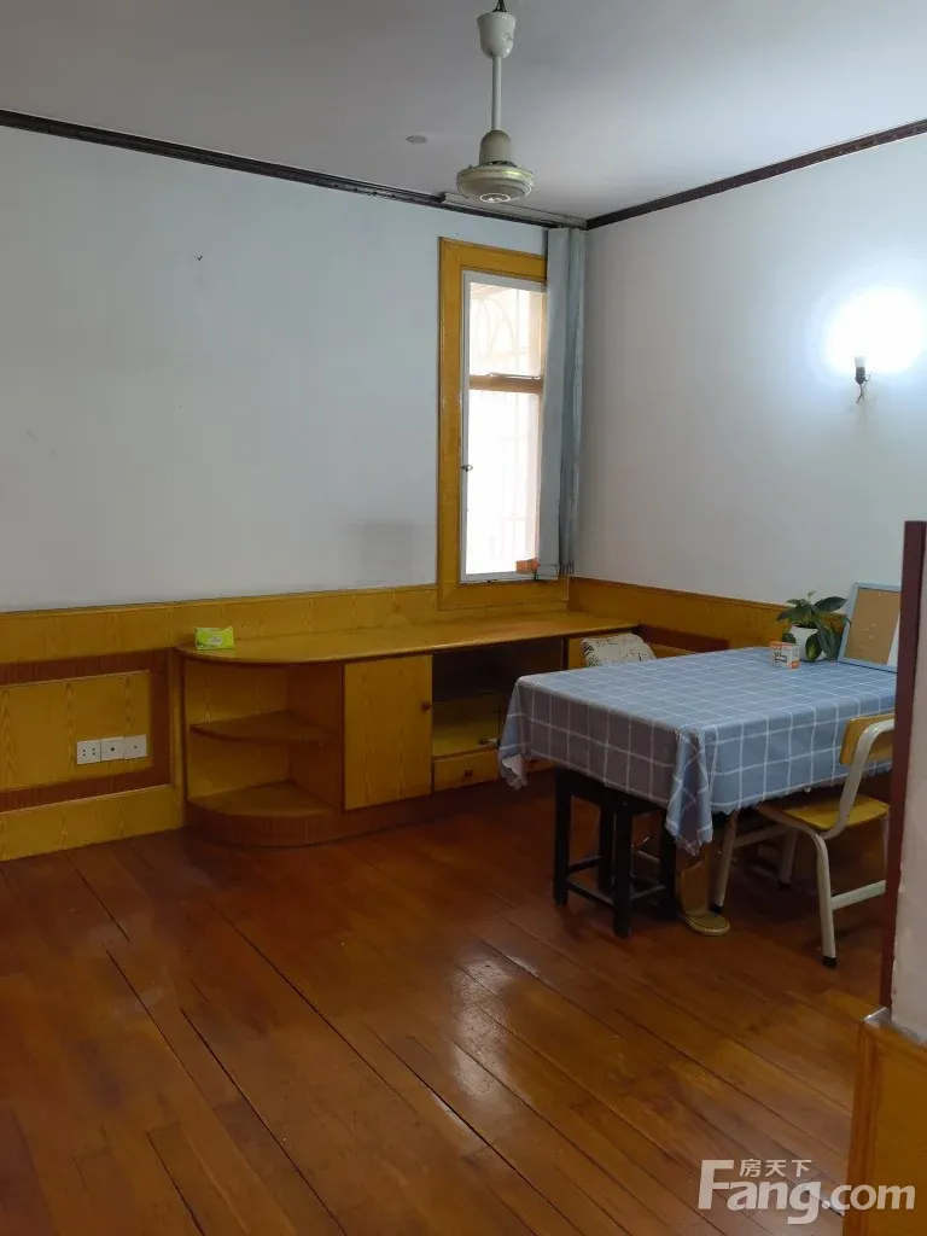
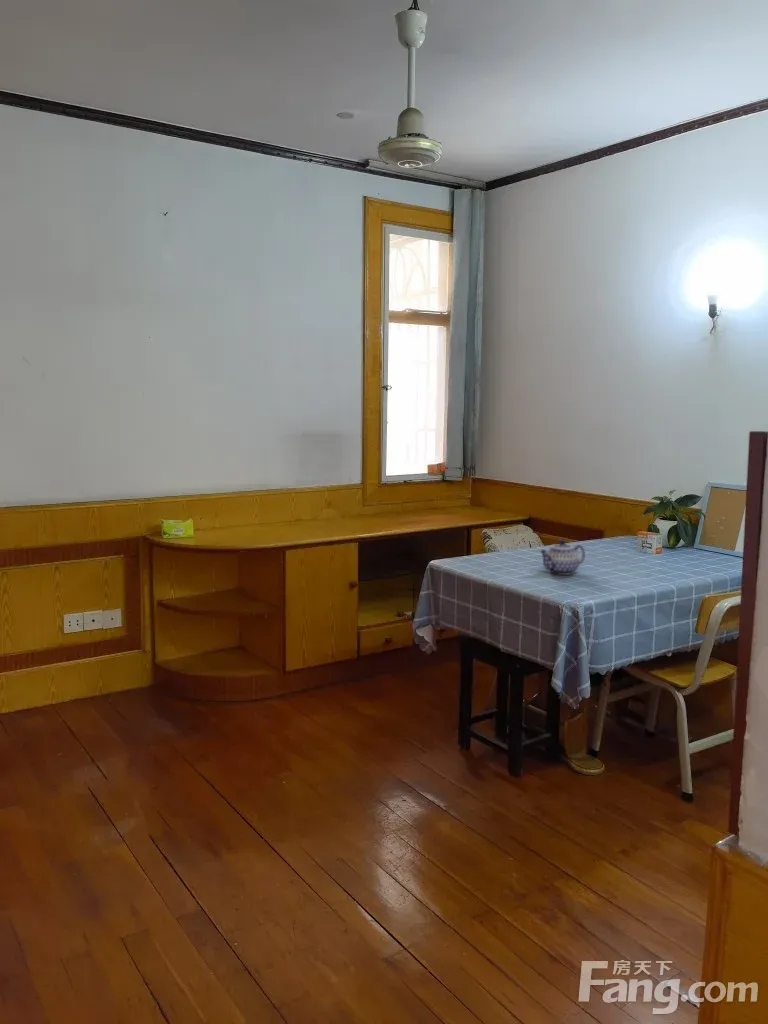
+ teapot (562, 556)
